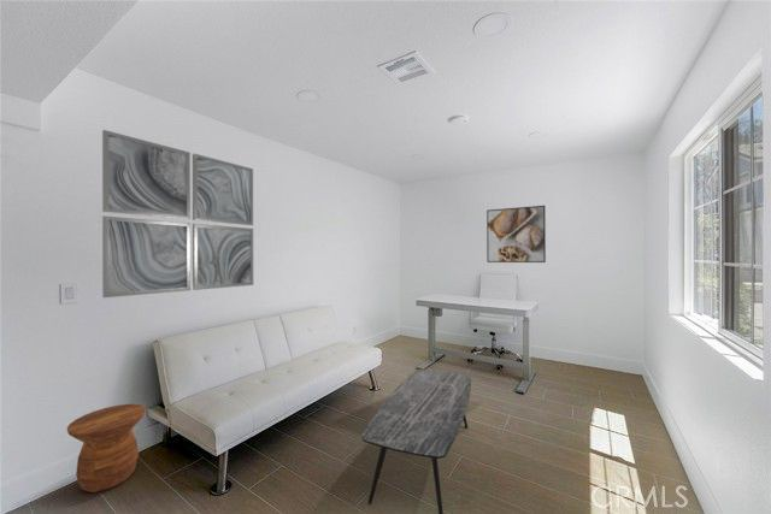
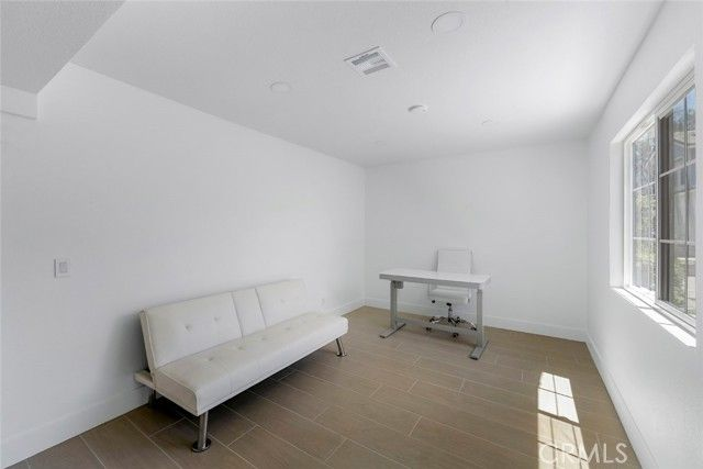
- coffee table (426, 430)
- wall art (189, 223)
- side table (108, 448)
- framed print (514, 235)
